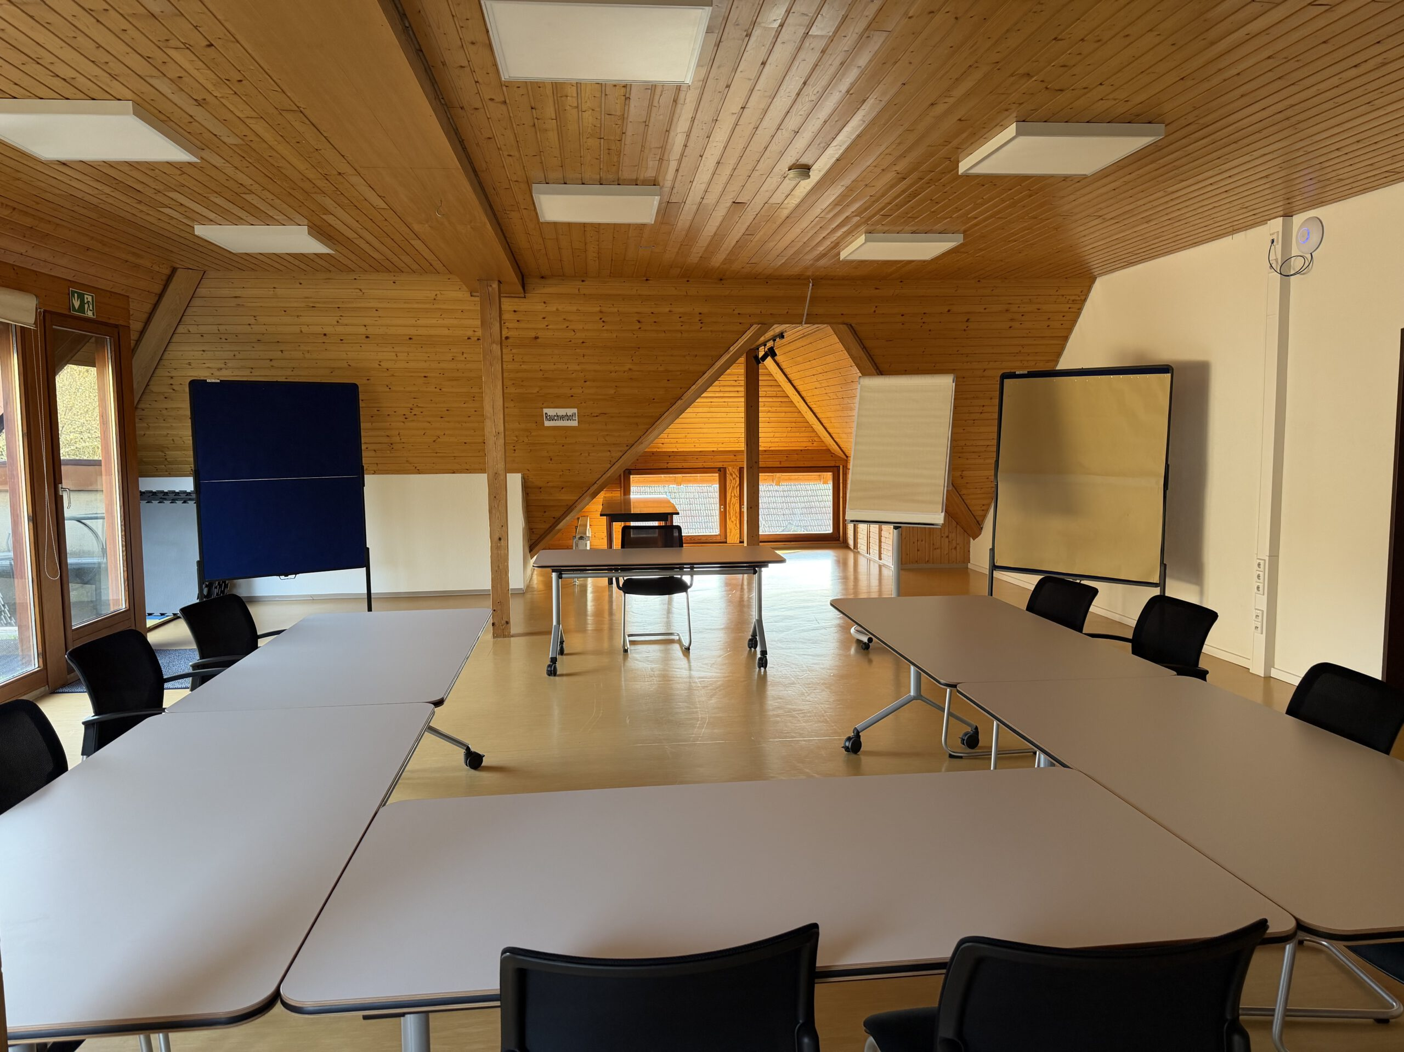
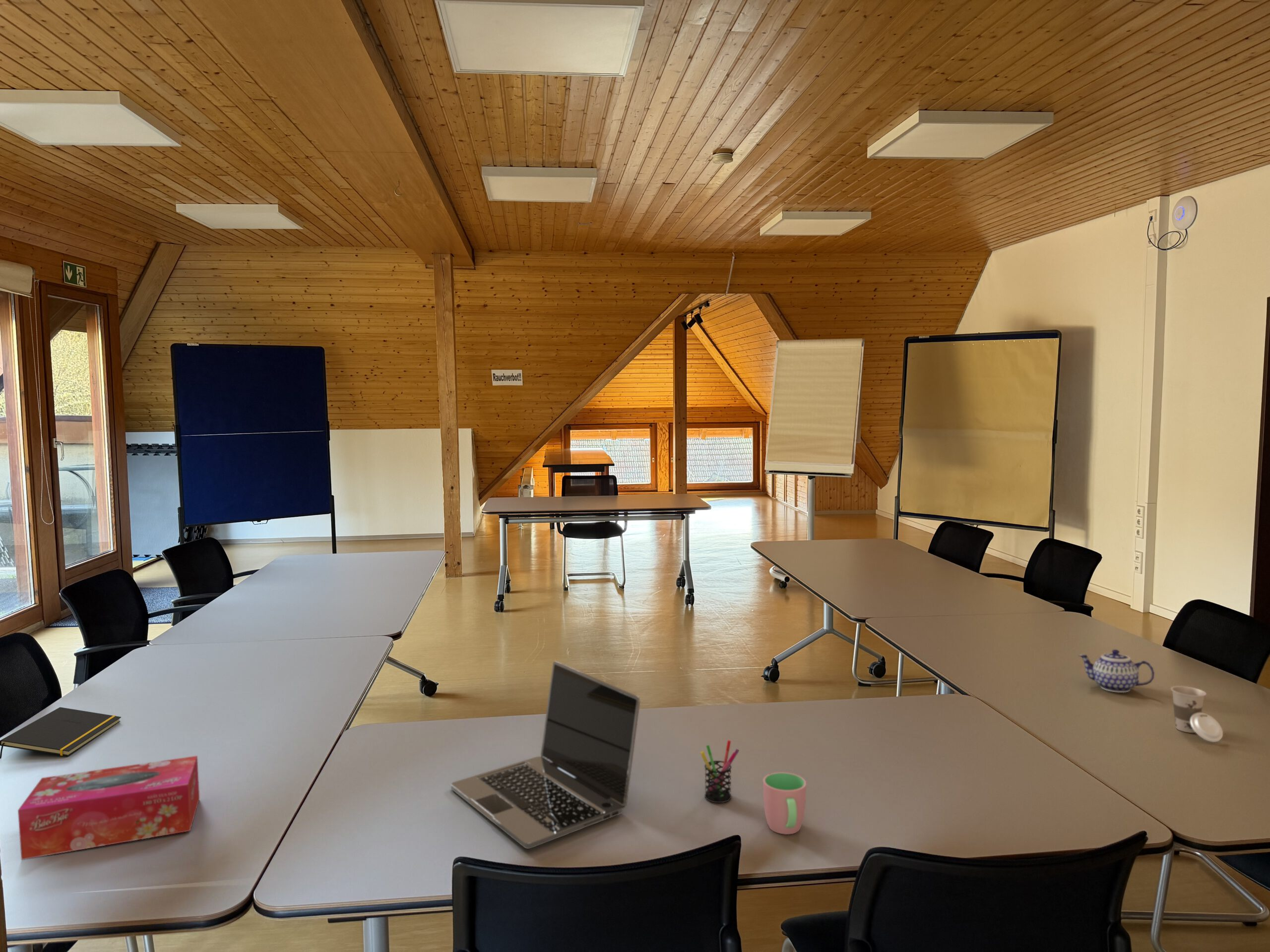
+ cup (1196, 714)
+ cup (786, 807)
+ laptop (542, 744)
+ tissue box (115, 804)
+ notepad (64, 730)
+ pen holder (717, 769)
+ teapot (1115, 669)
